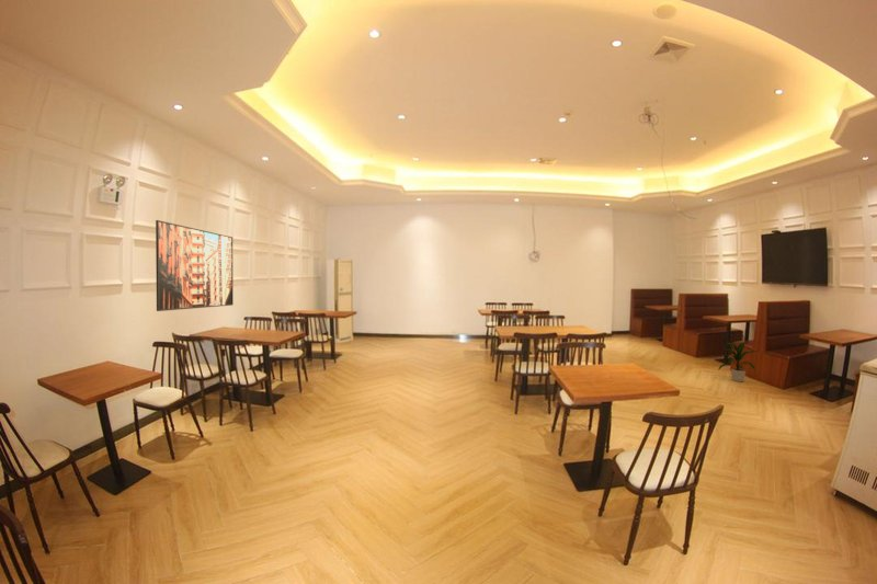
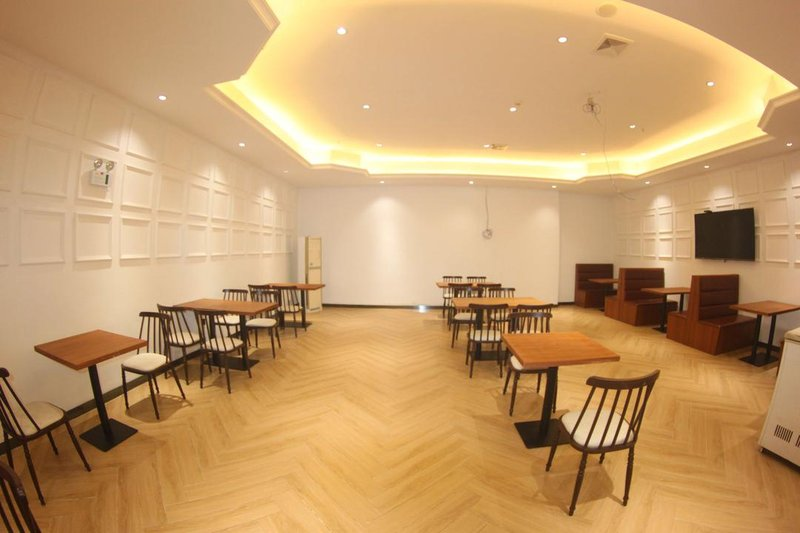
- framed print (200, 268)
- indoor plant (736, 359)
